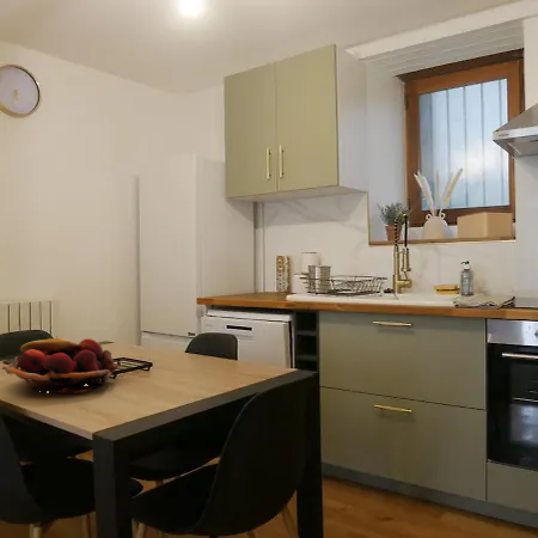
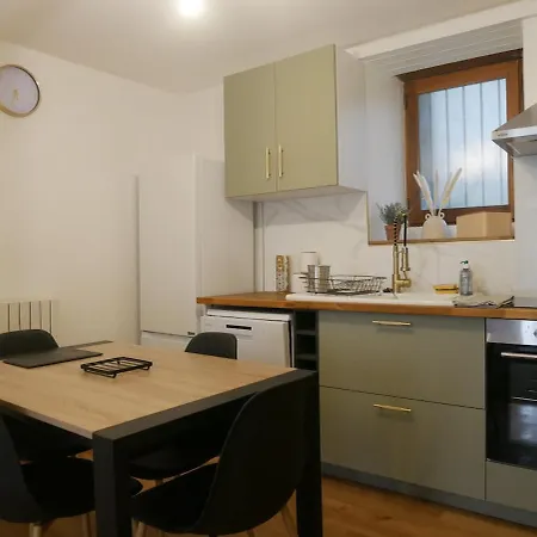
- fruit basket (63, 361)
